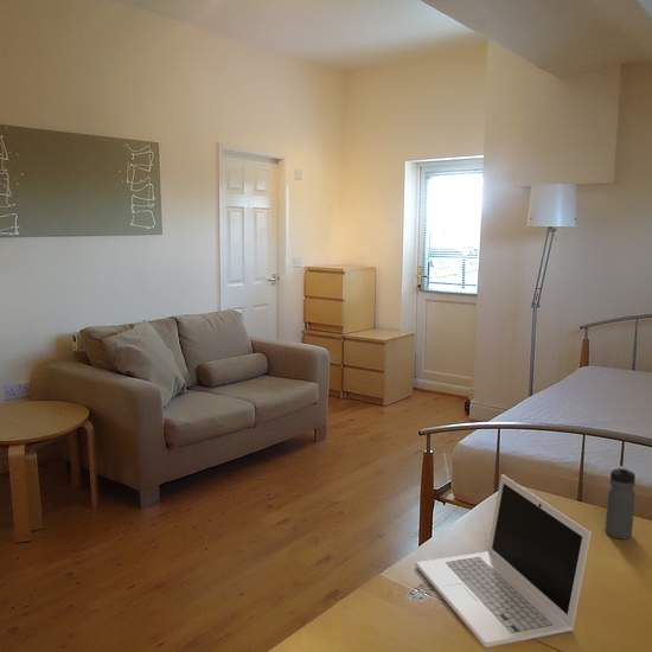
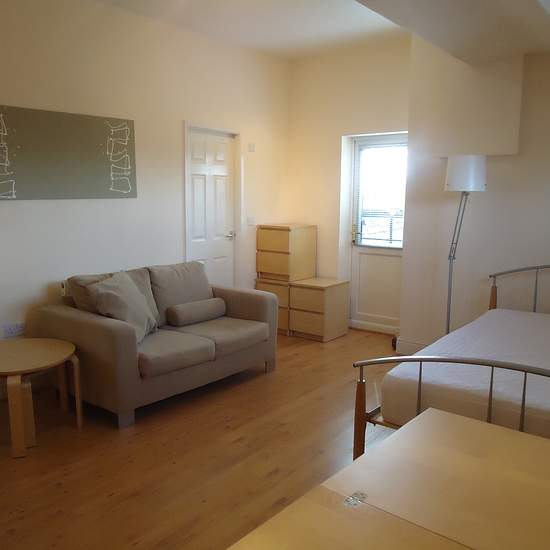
- water bottle (620, 500)
- laptop (494, 550)
